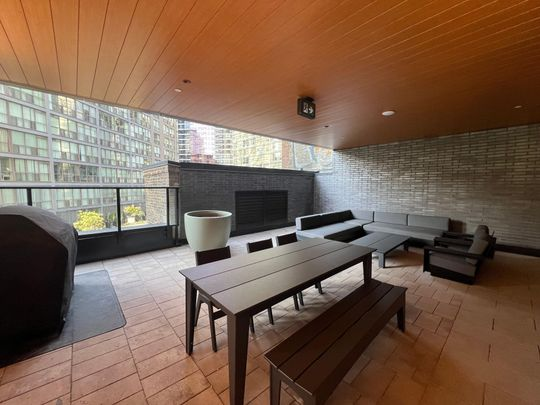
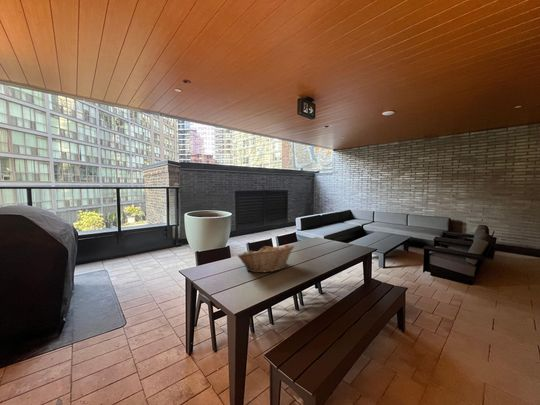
+ fruit basket (266, 255)
